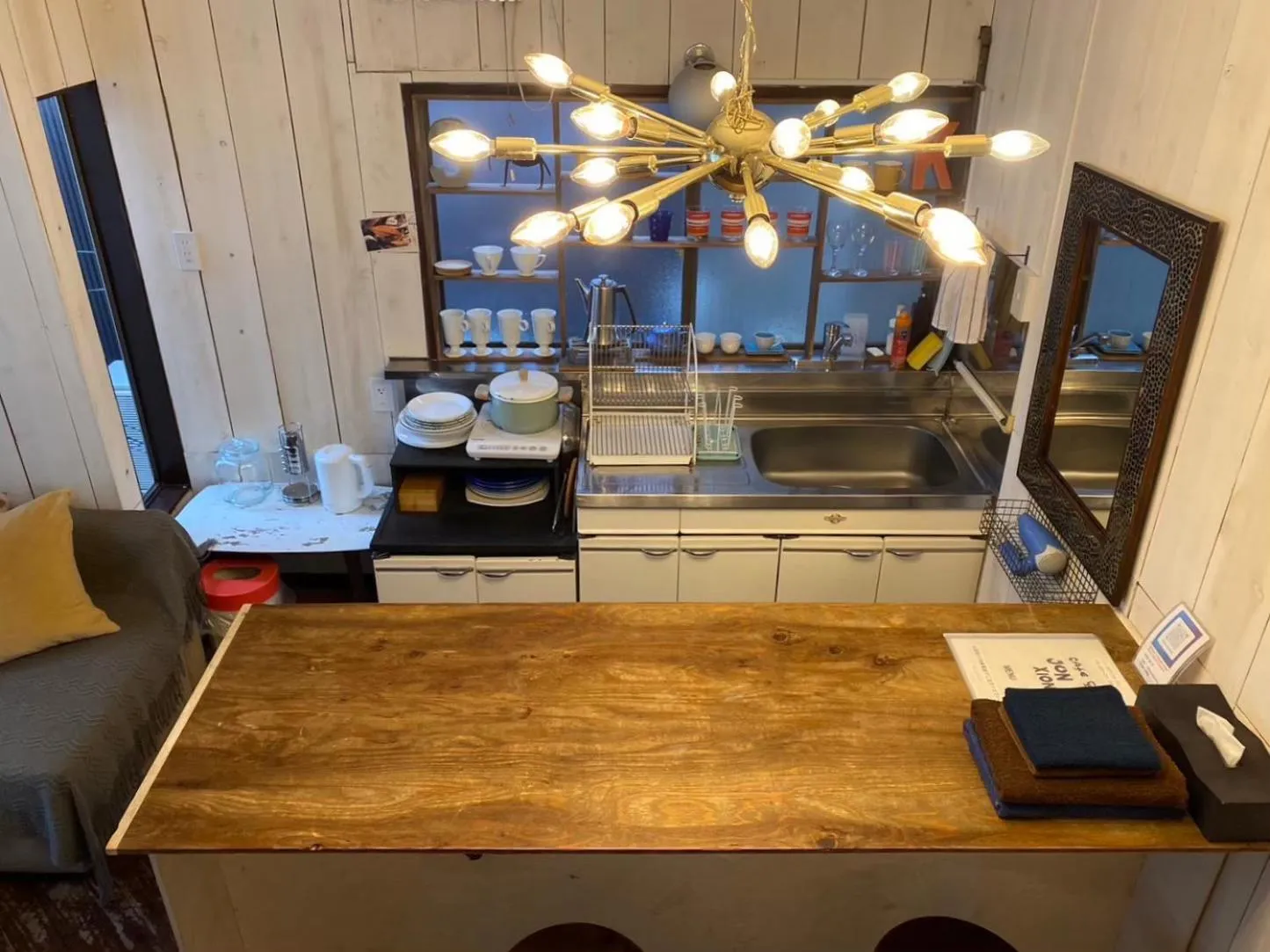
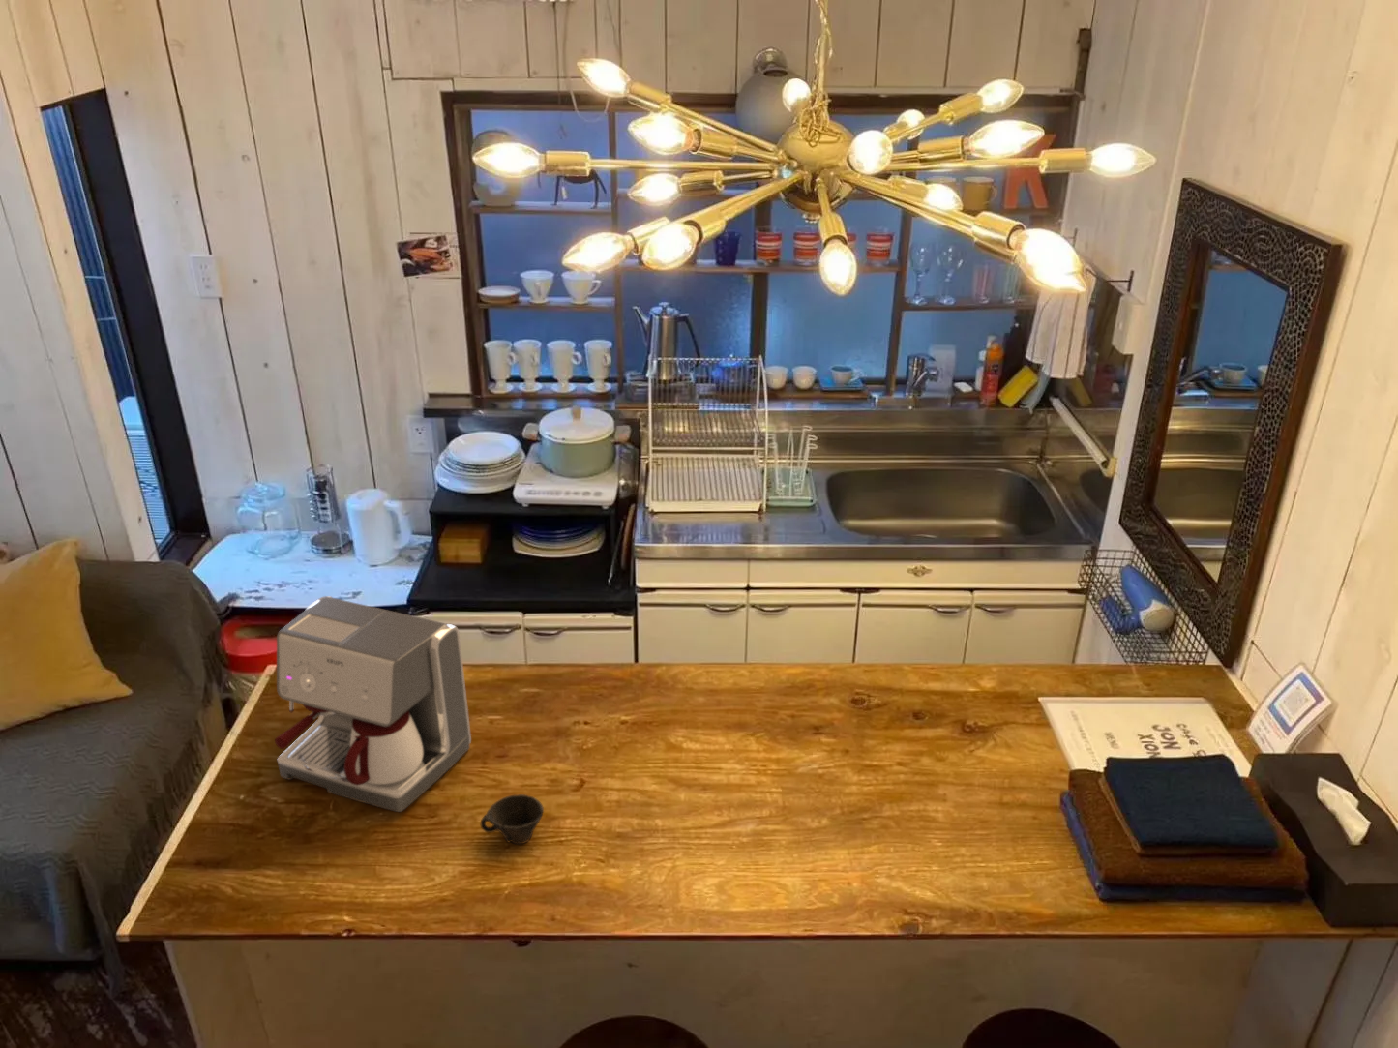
+ cup (513, 822)
+ coffee maker (368, 697)
